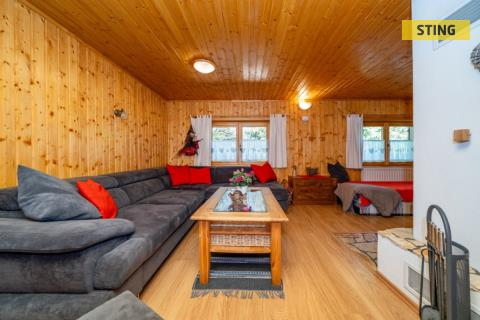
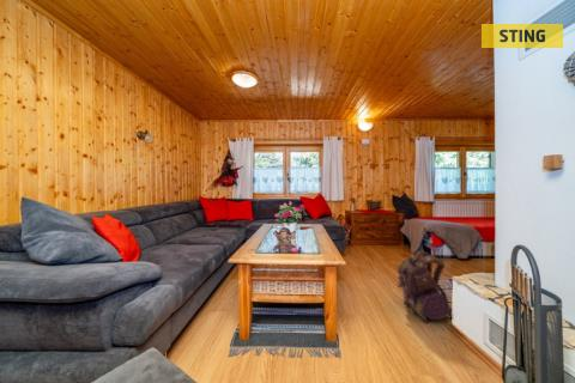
+ backpack (422, 281)
